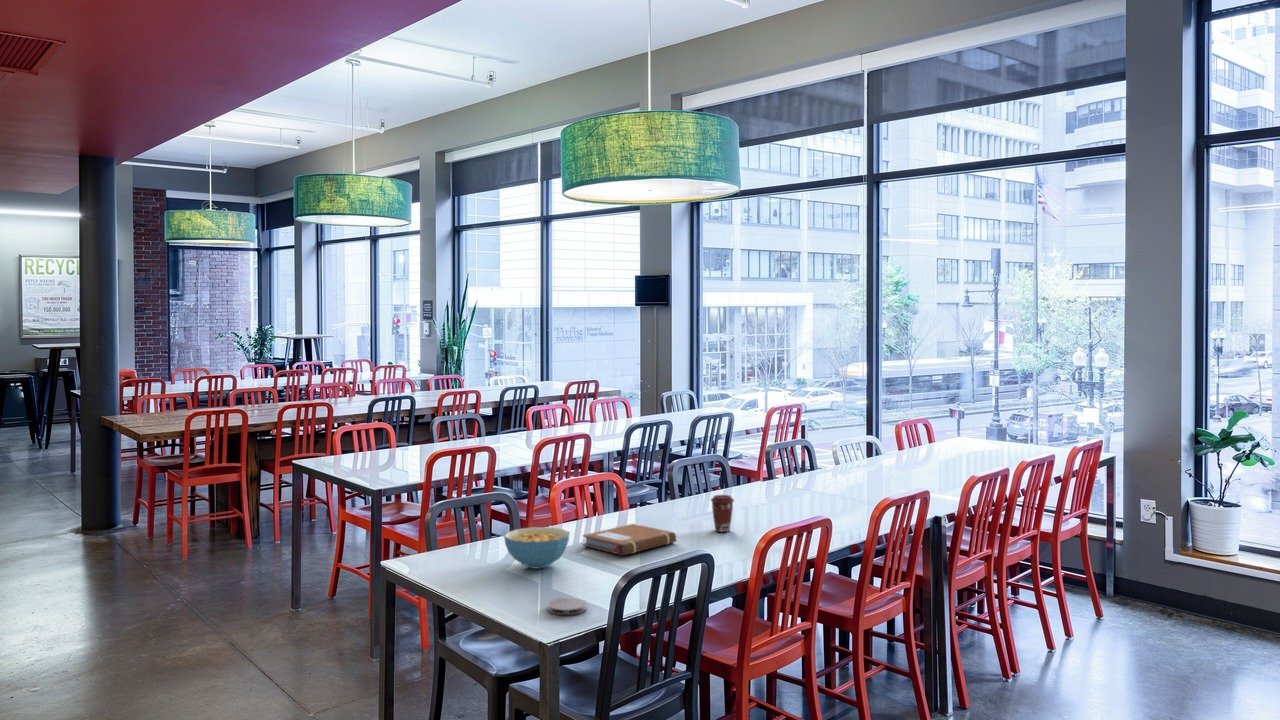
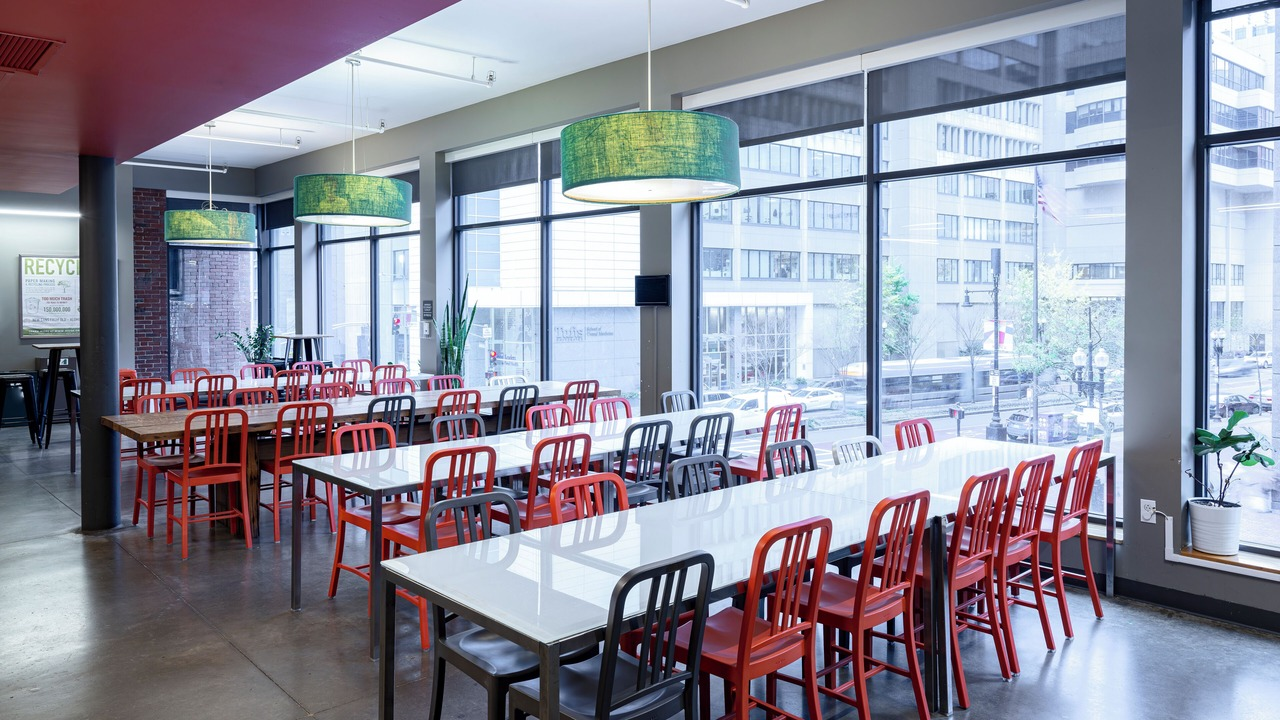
- cereal bowl (537, 550)
- coaster (567, 606)
- notebook (628, 539)
- coffee cup (722, 513)
